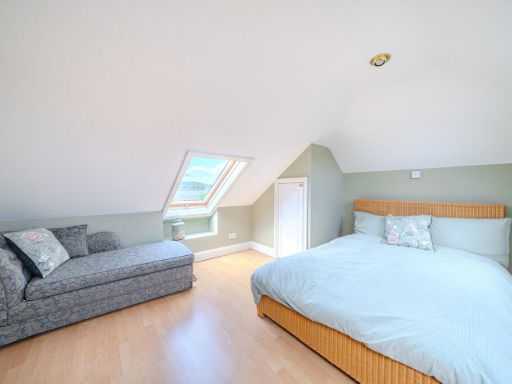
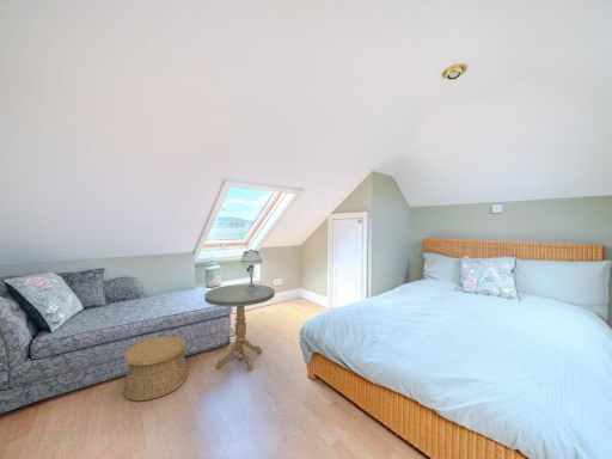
+ basket (157, 363)
+ side table (240, 325)
+ table lamp (251, 269)
